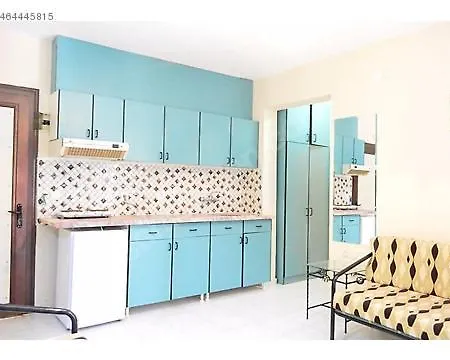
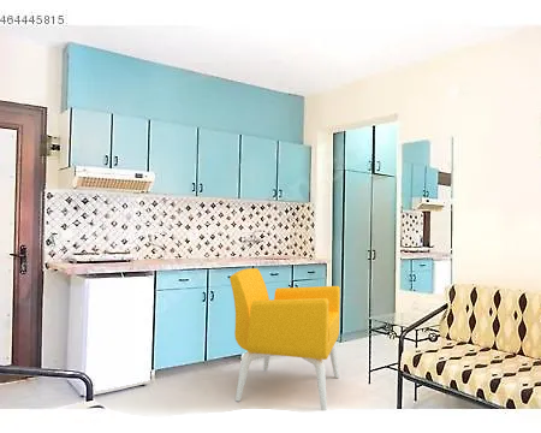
+ armchair (285, 328)
